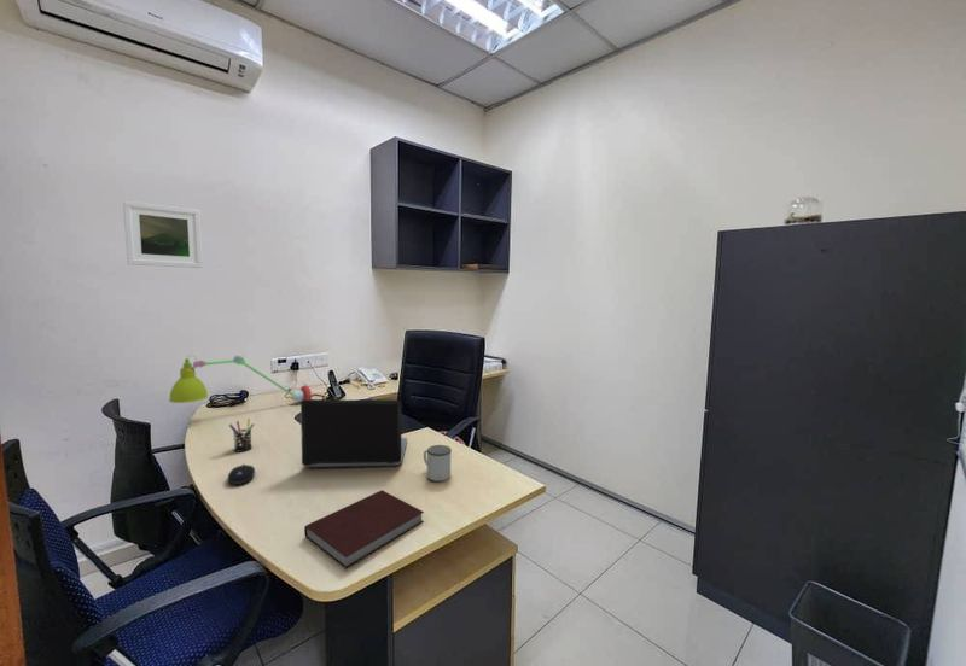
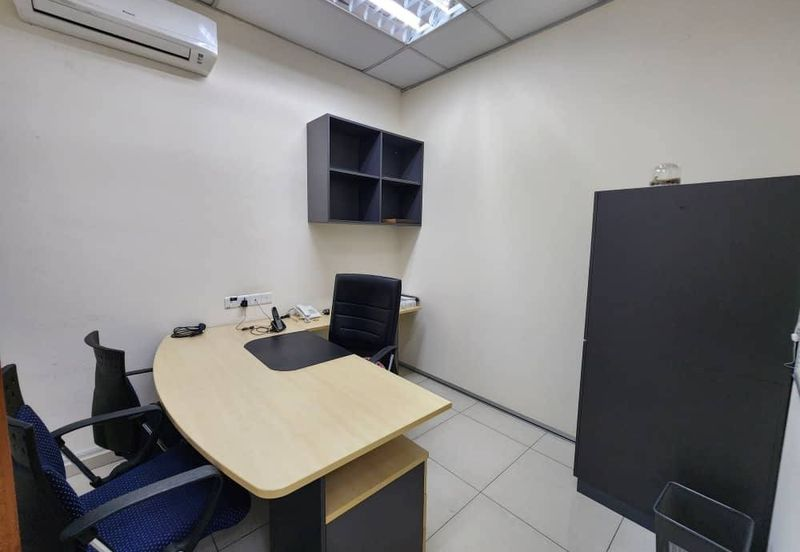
- pen holder (243, 433)
- notebook (366, 524)
- computer mouse (242, 472)
- mug (435, 461)
- laptop computer (359, 422)
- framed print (164, 235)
- desk lamp (251, 369)
